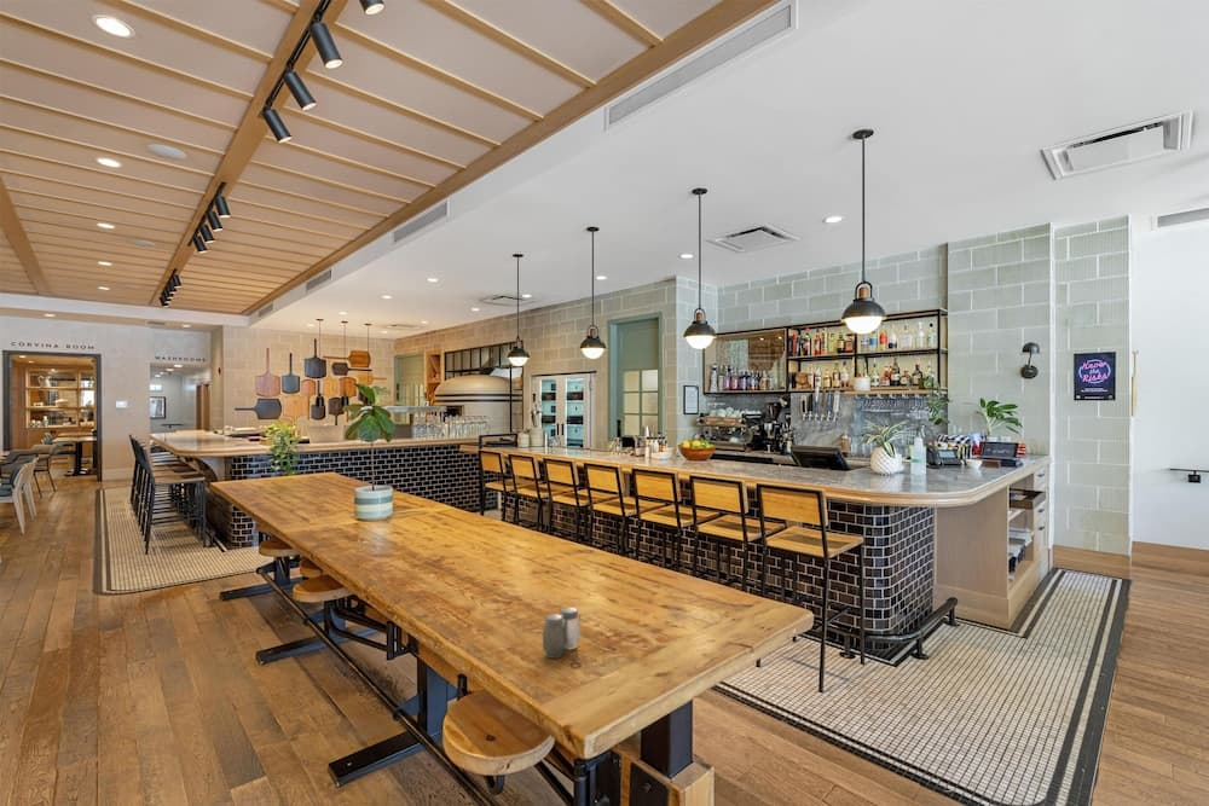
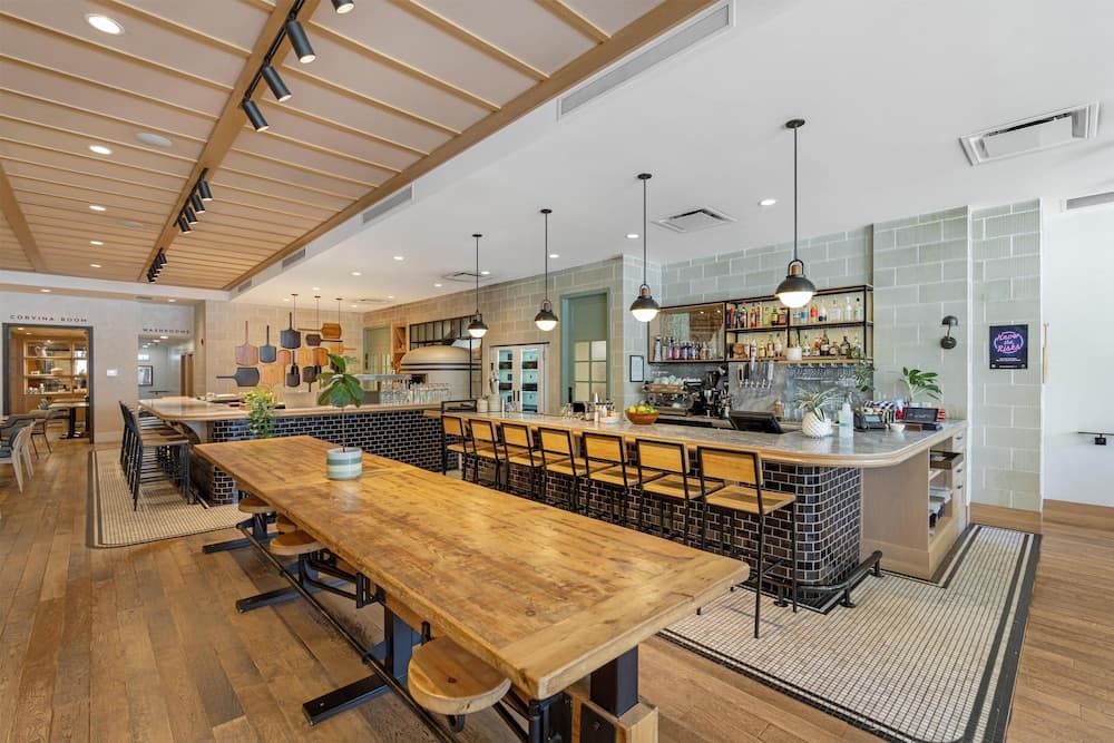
- salt and pepper shaker (561, 631)
